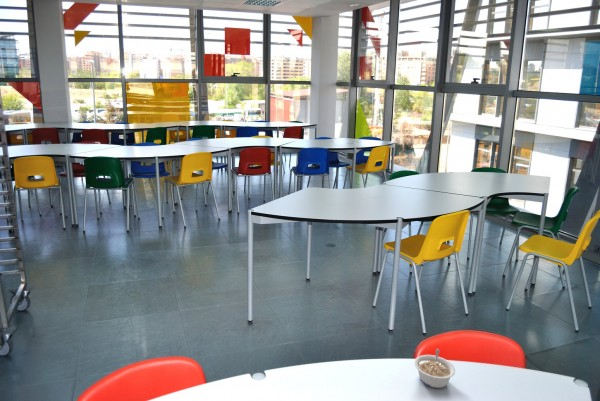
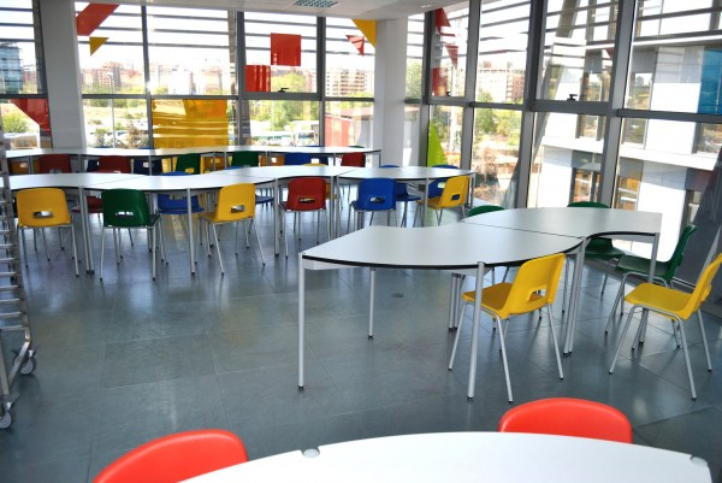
- legume (433, 370)
